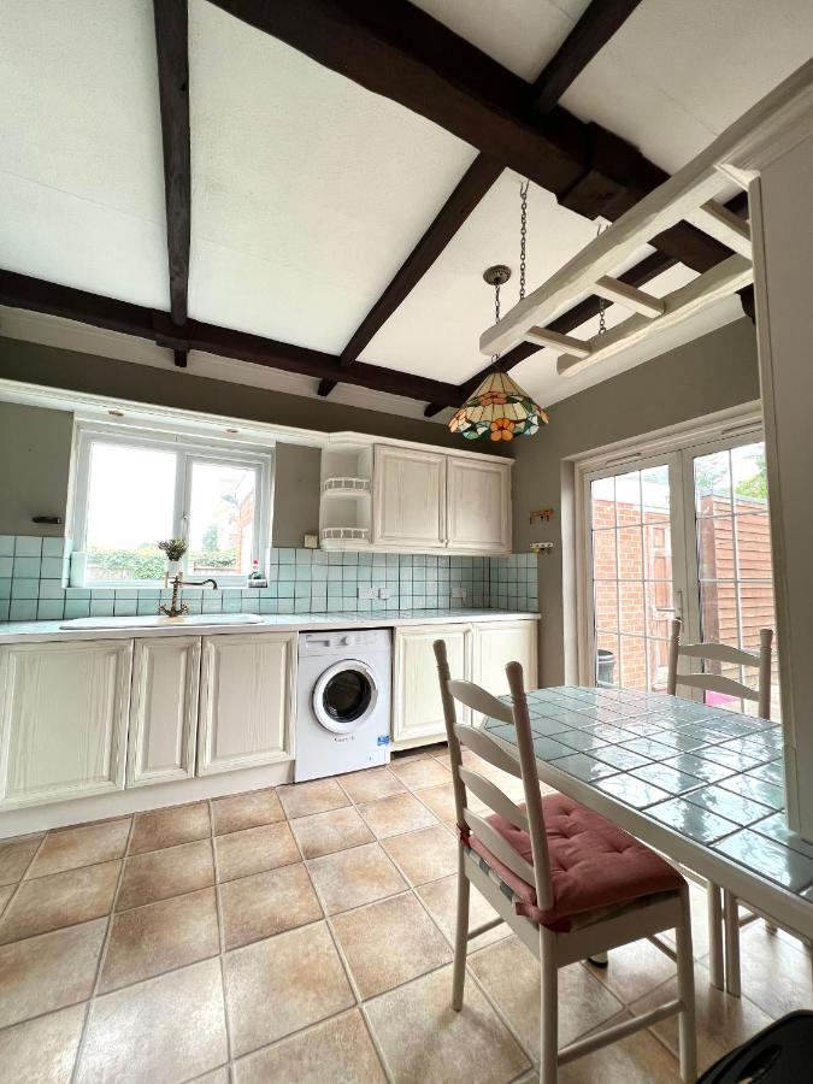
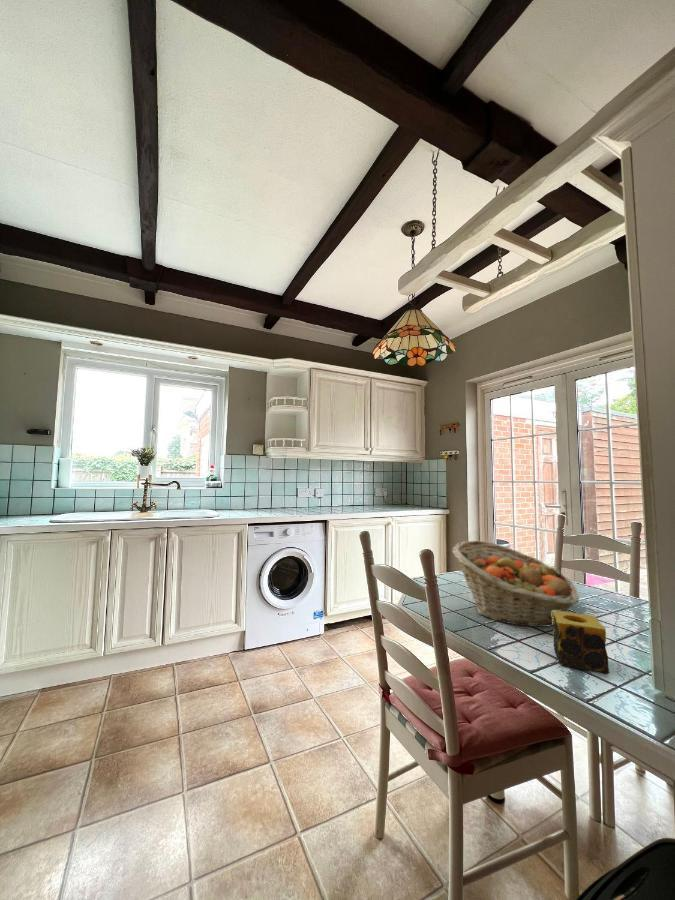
+ candle (578, 639)
+ fruit basket (512, 578)
